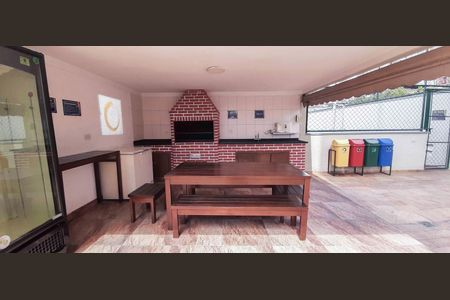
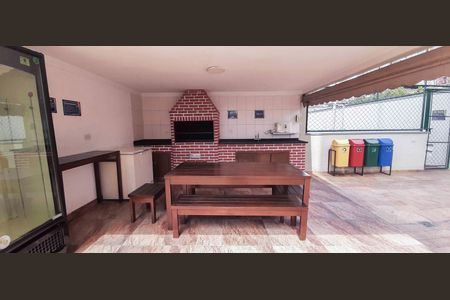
- wall art (111, 116)
